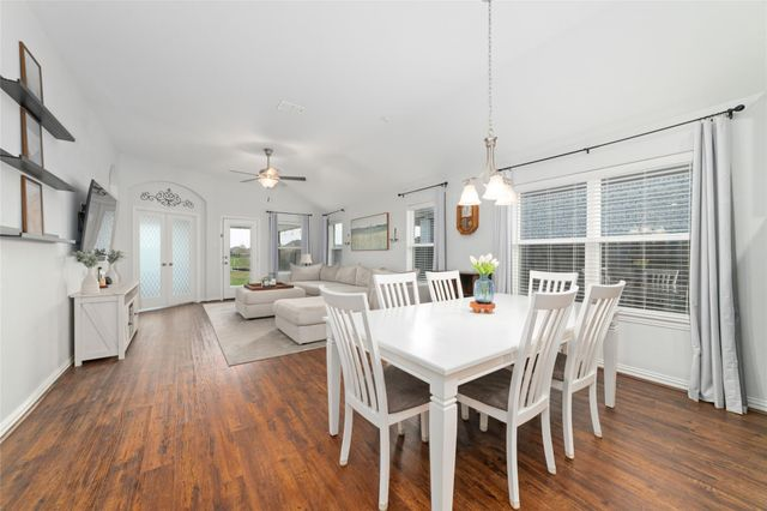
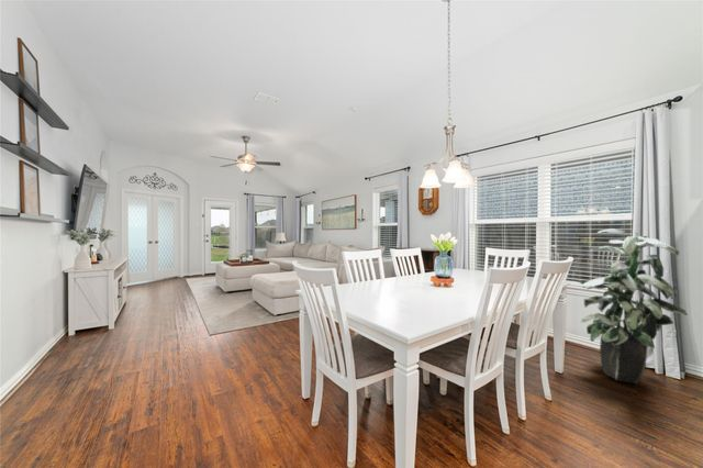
+ indoor plant (623, 302)
